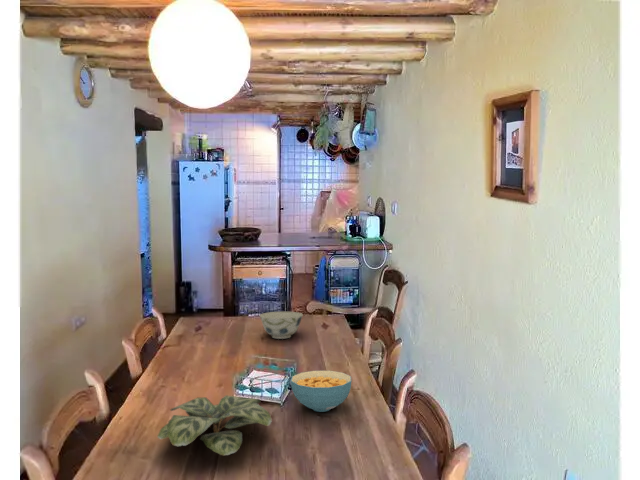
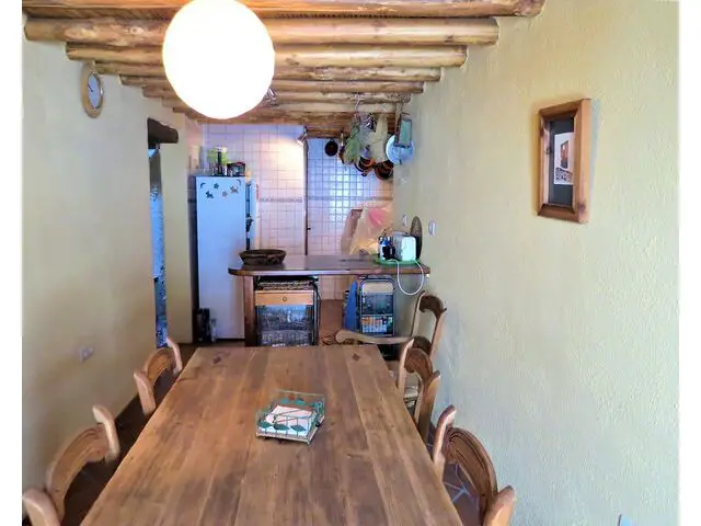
- bowl (281, 325)
- plant (216, 422)
- cereal bowl (321, 393)
